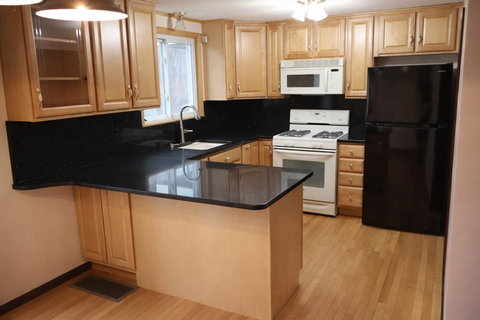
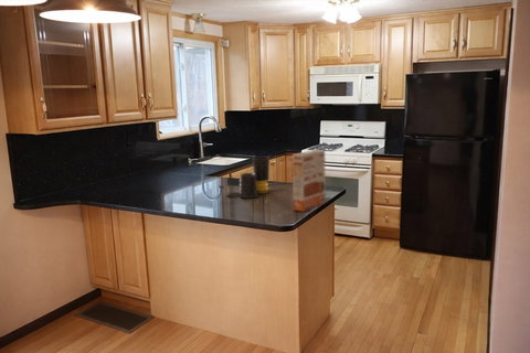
+ water filter (247, 176)
+ cereal box (309, 179)
